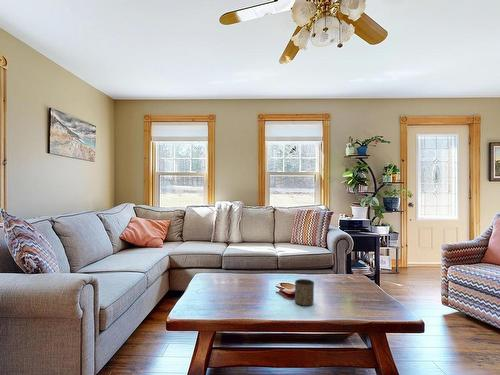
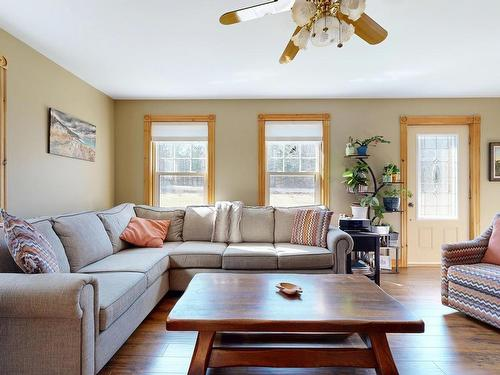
- cup (304, 292)
